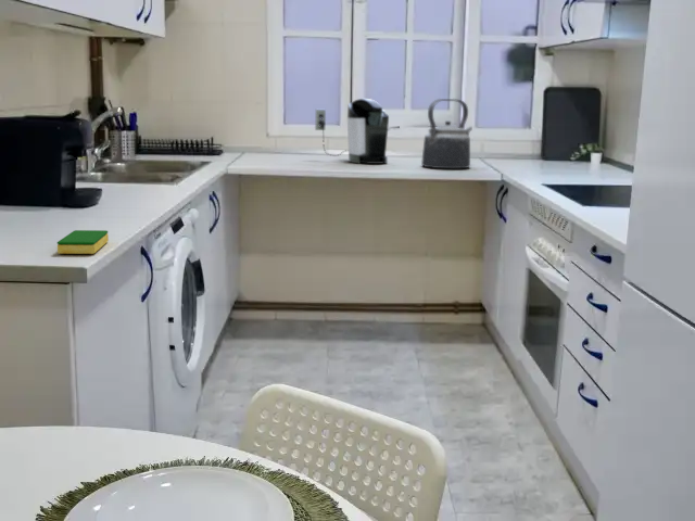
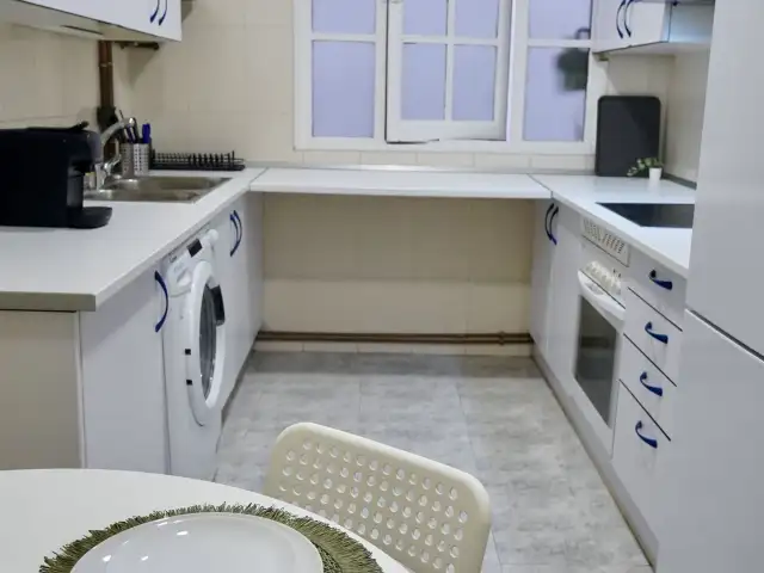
- dish sponge (84, 241)
- kettle (451, 132)
- coffee maker (357, 130)
